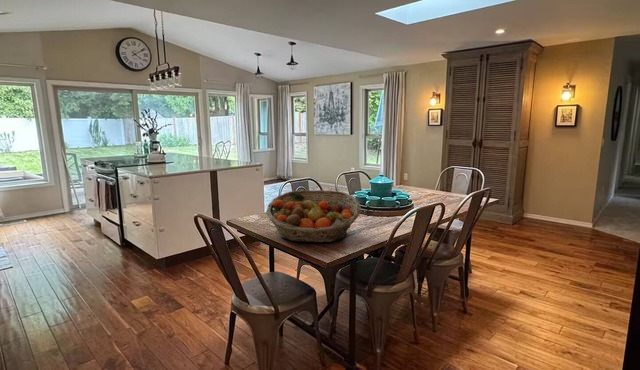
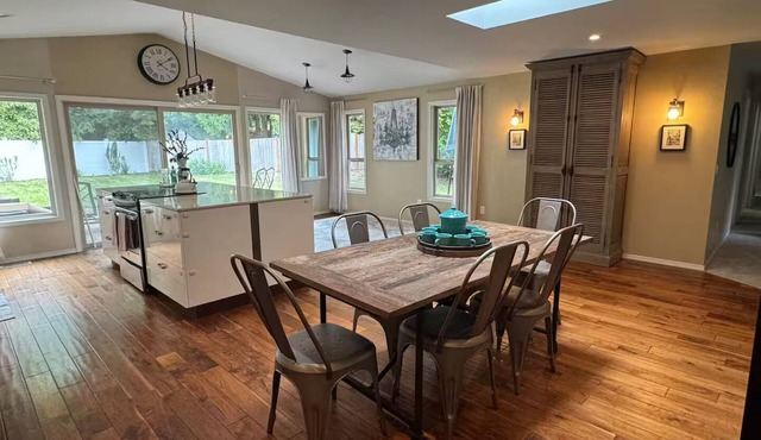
- fruit basket (313, 214)
